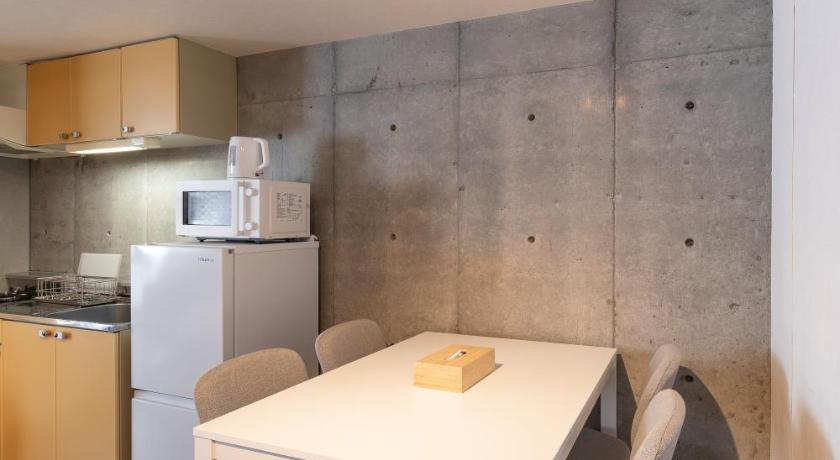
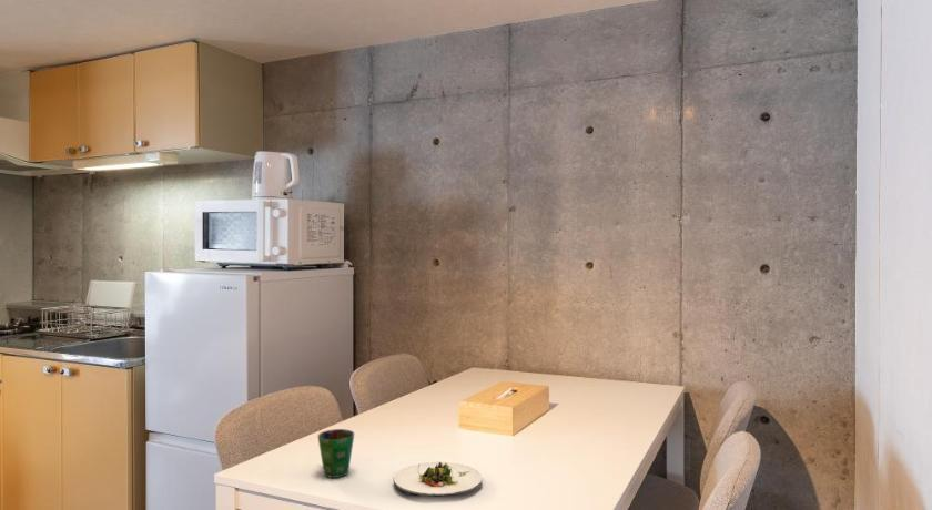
+ salad plate (437, 472)
+ cup (333, 452)
